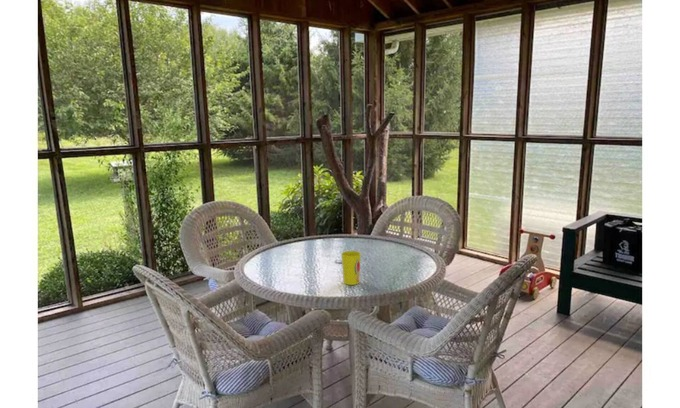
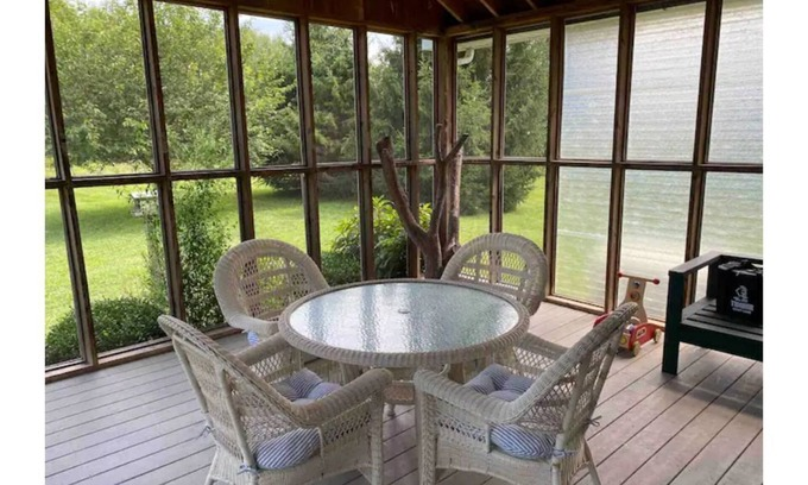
- cup (351, 267)
